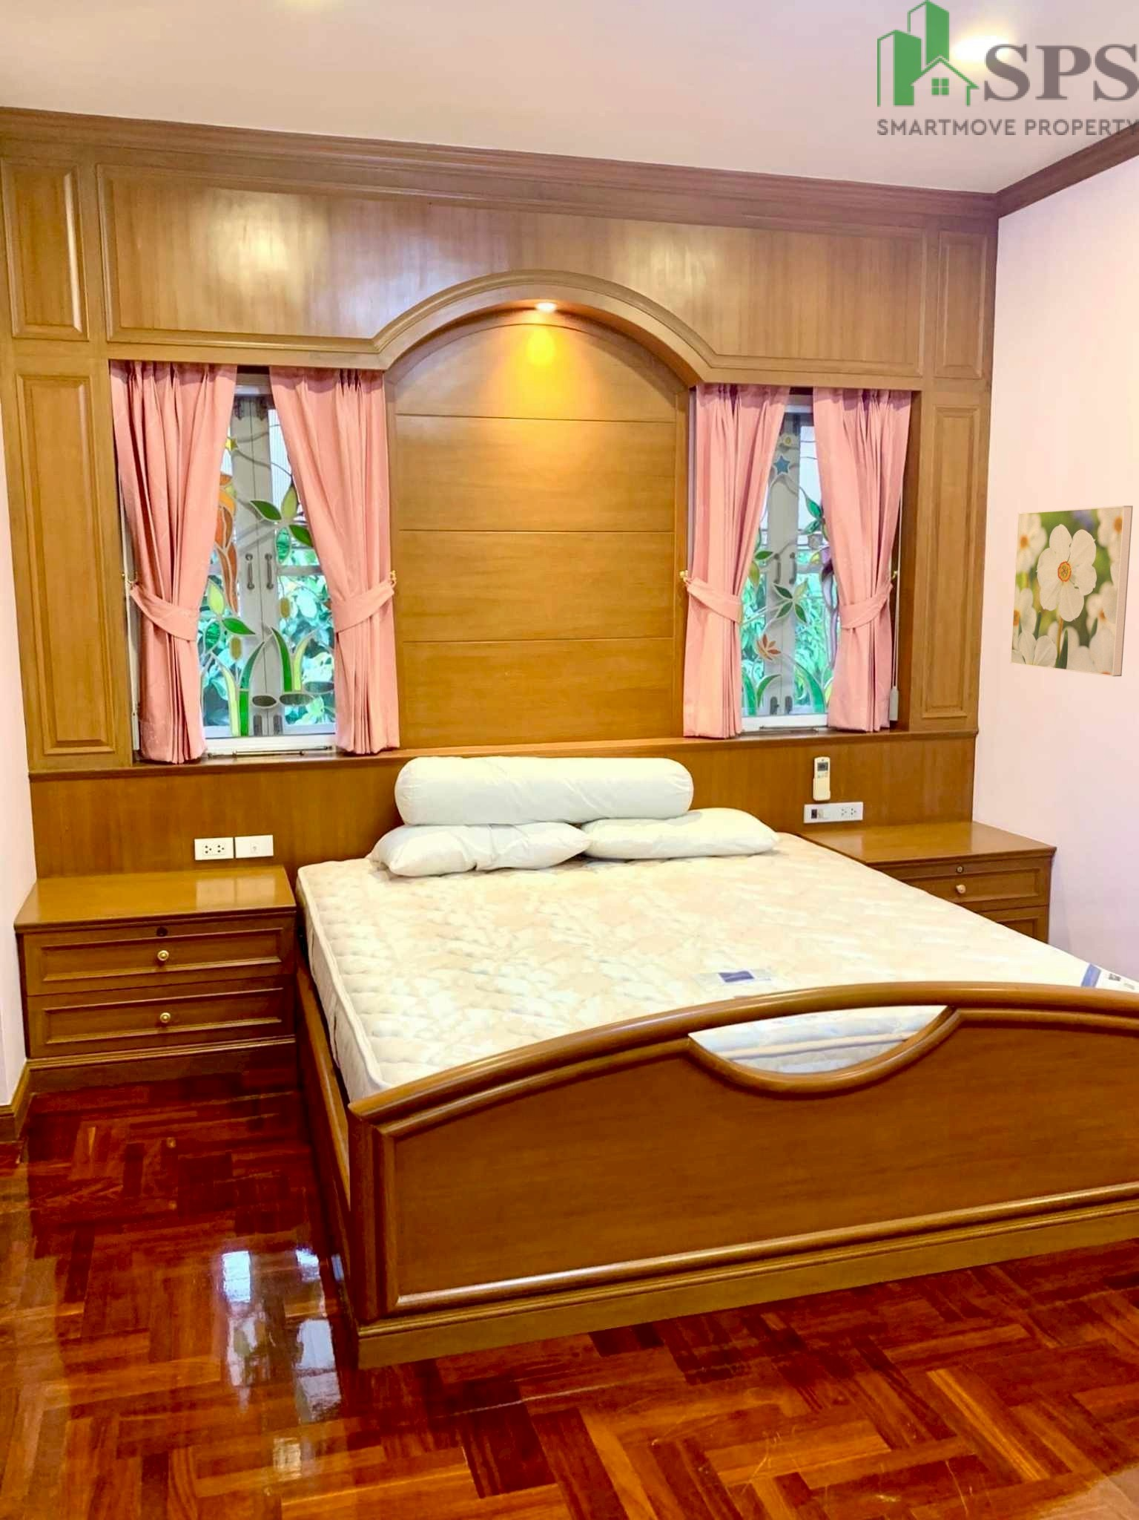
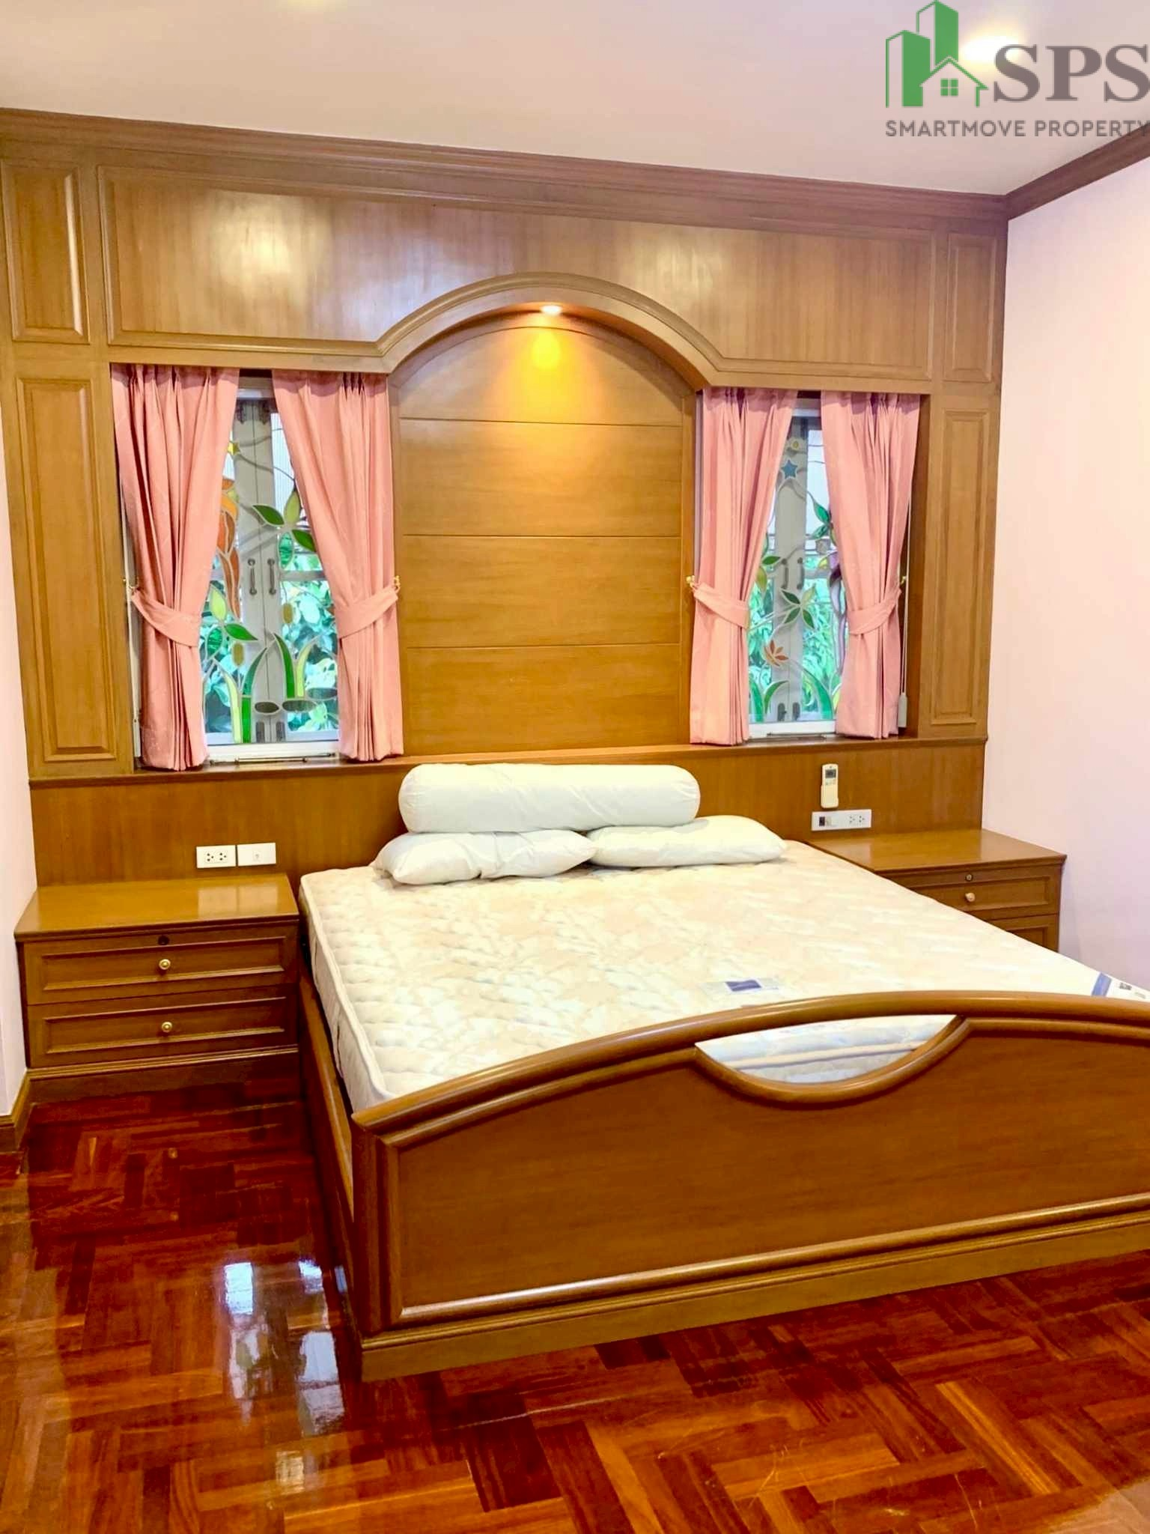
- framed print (1067, 590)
